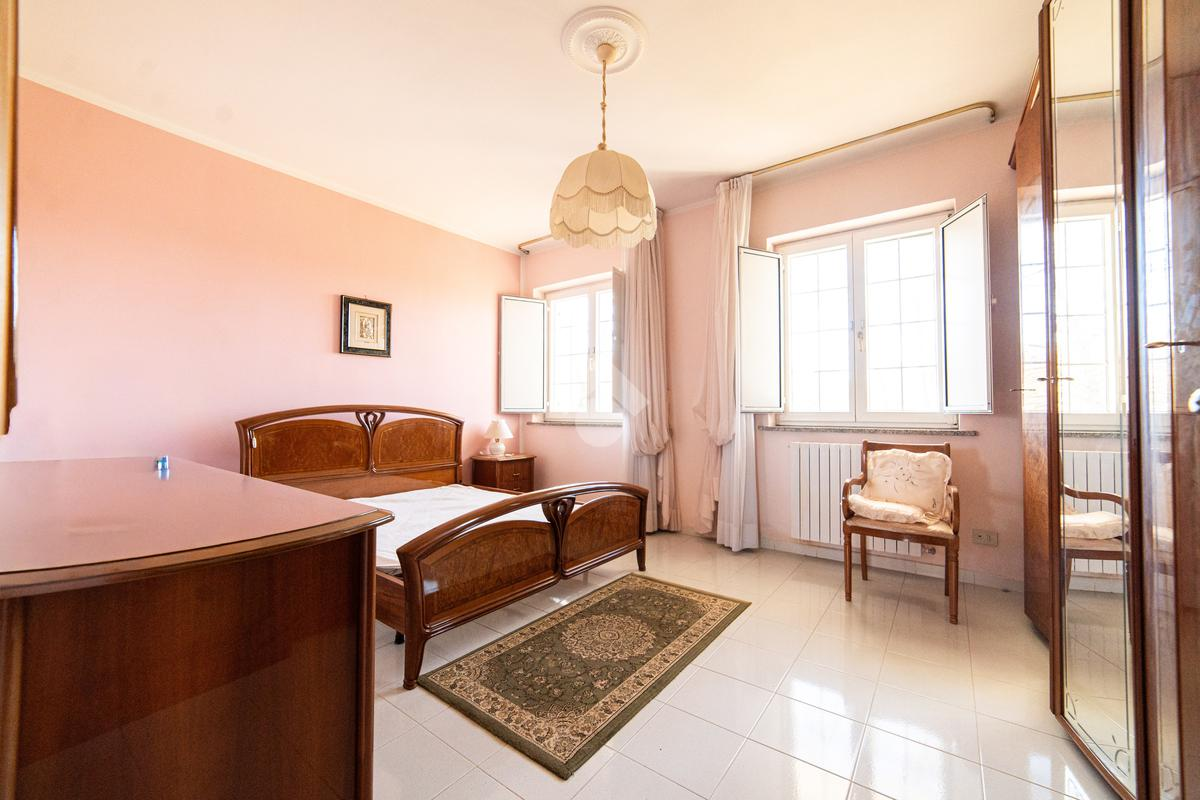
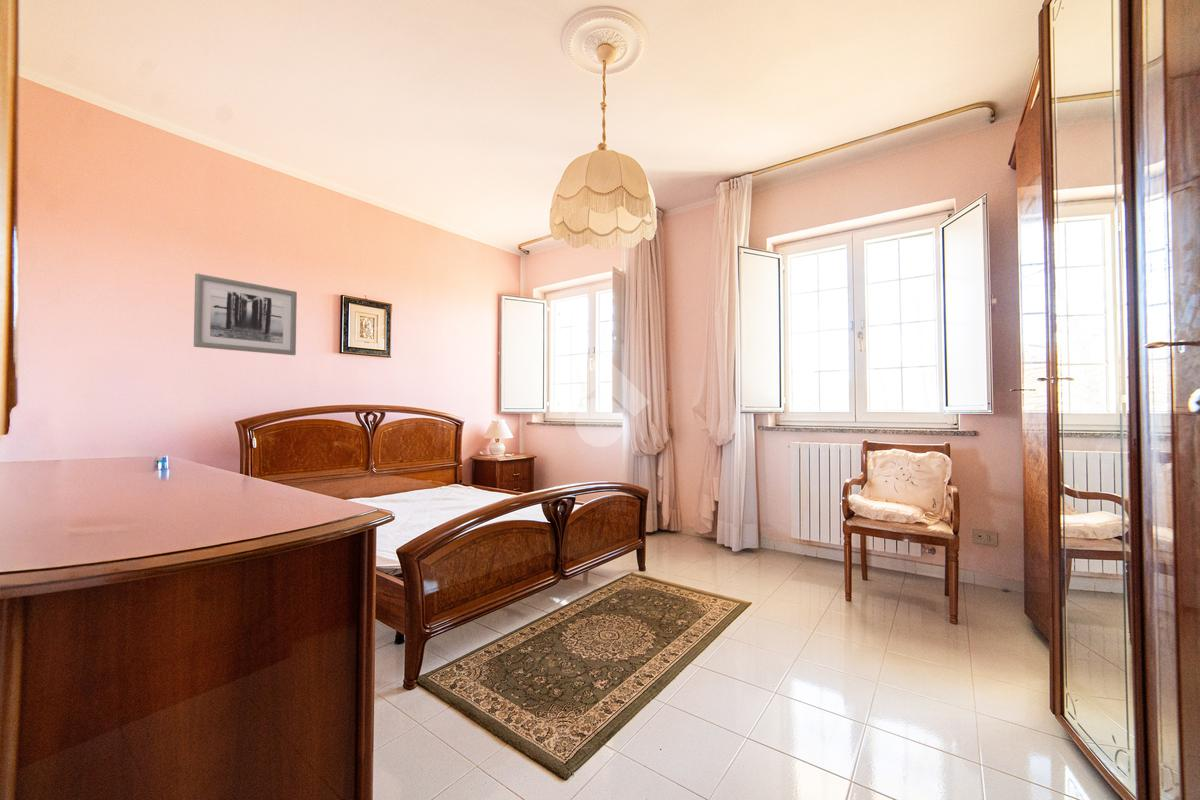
+ wall art (248, 317)
